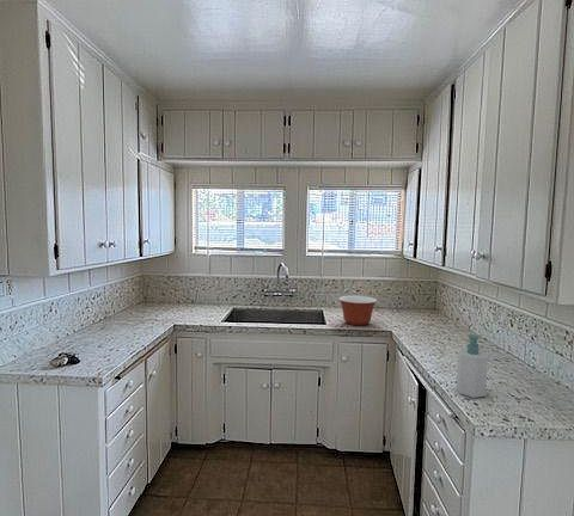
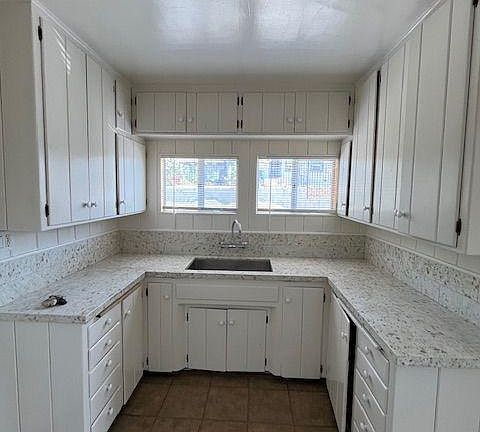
- soap bottle (471, 363)
- mixing bowl (356, 311)
